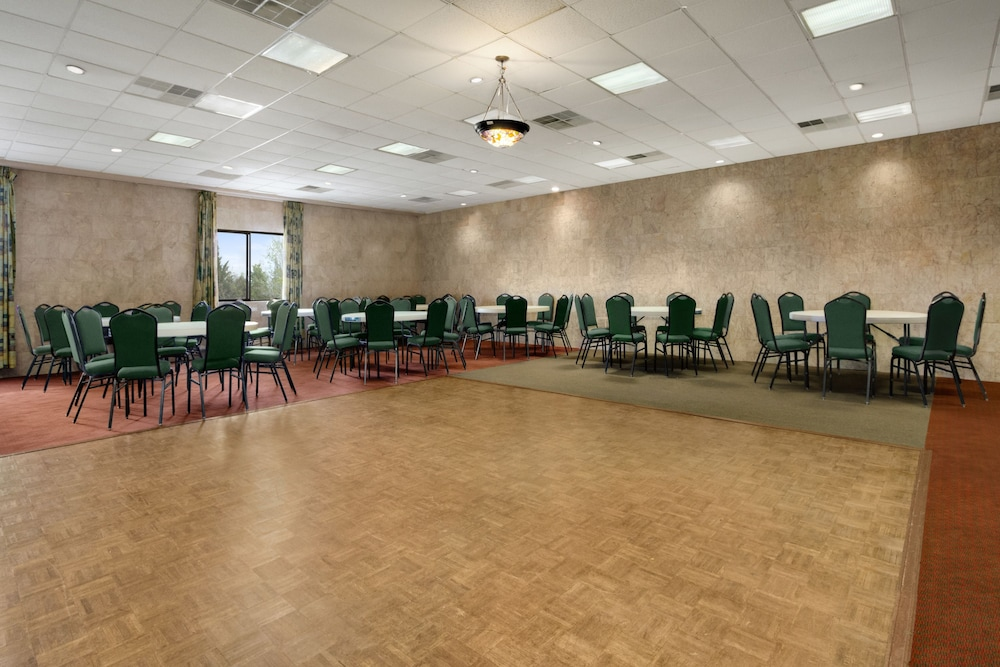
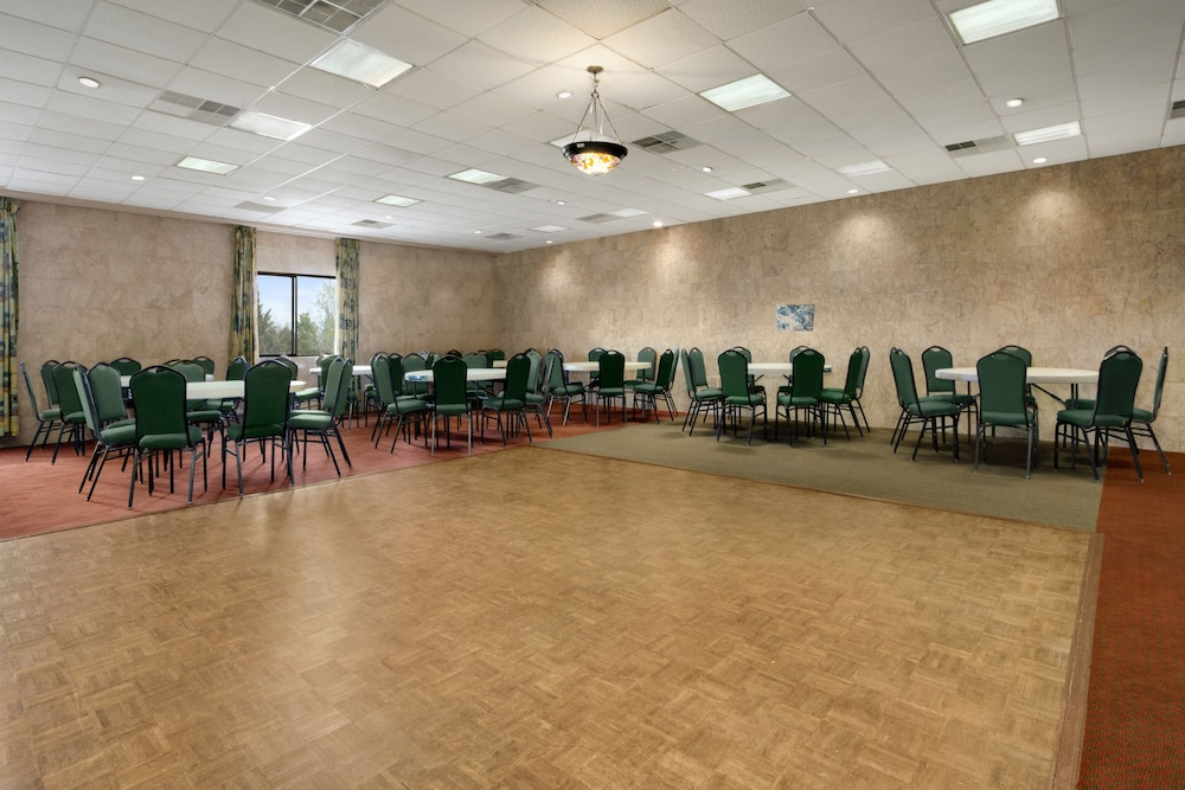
+ wall art (794, 317)
